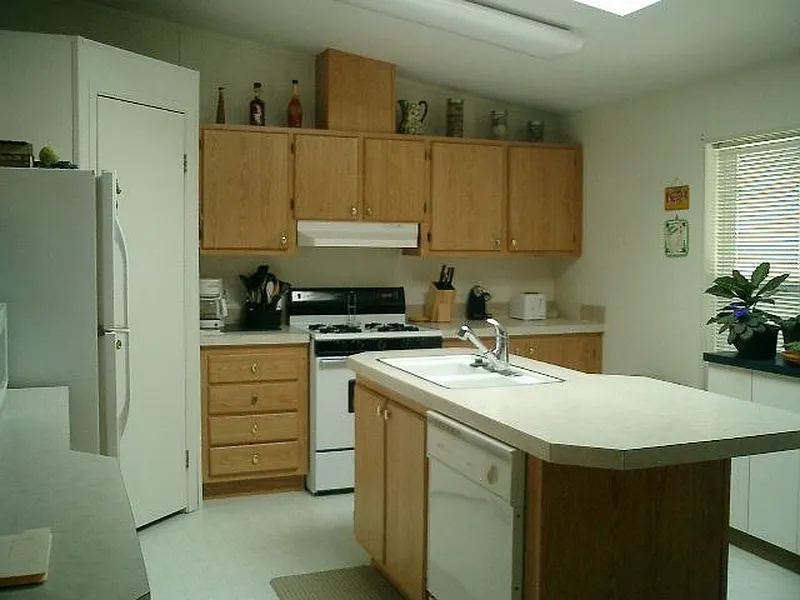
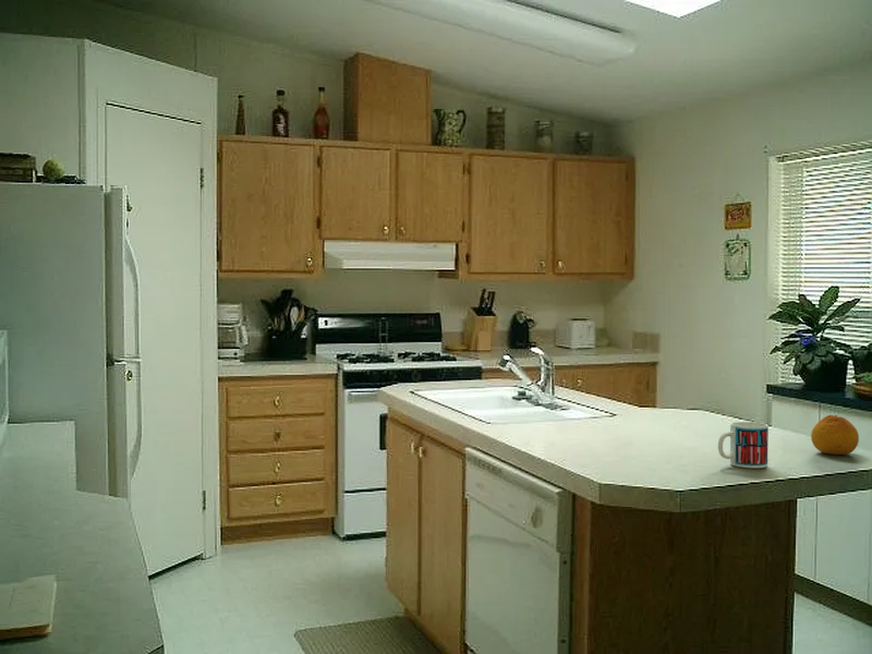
+ mug (743, 445)
+ fruit (834, 434)
